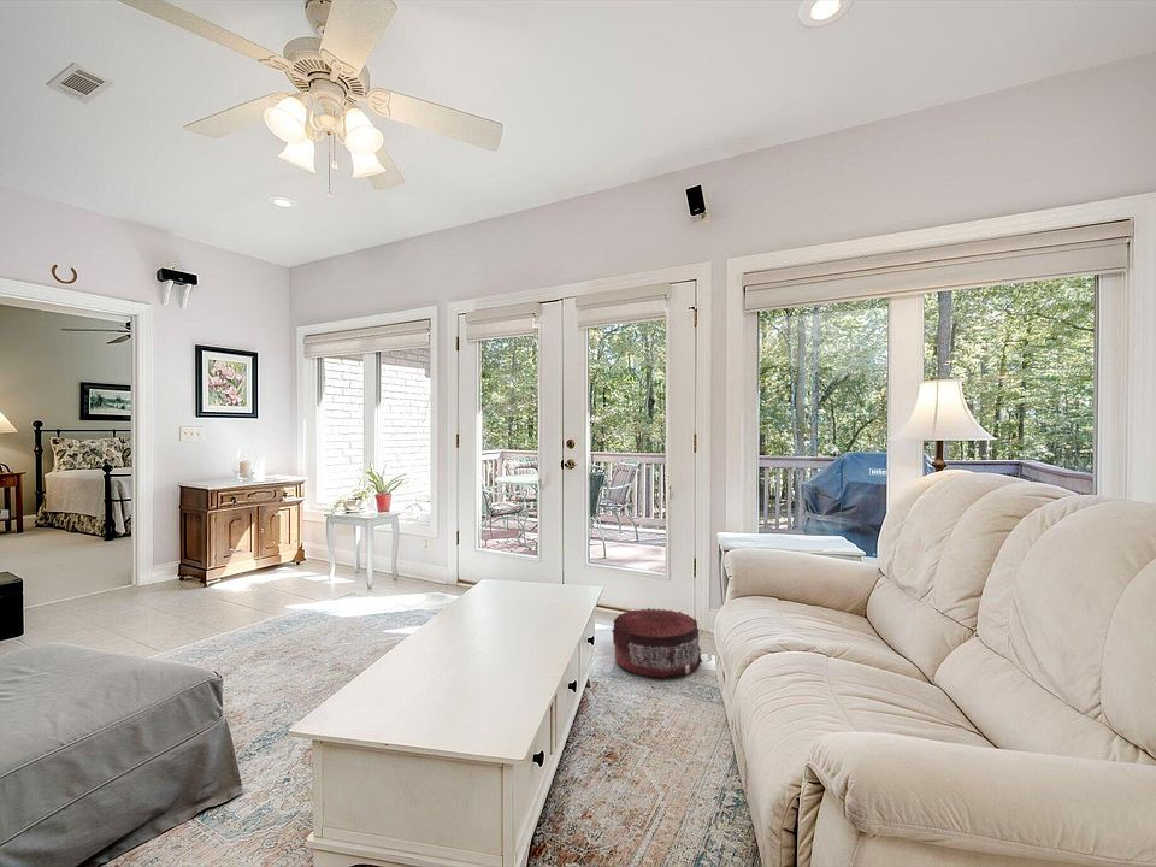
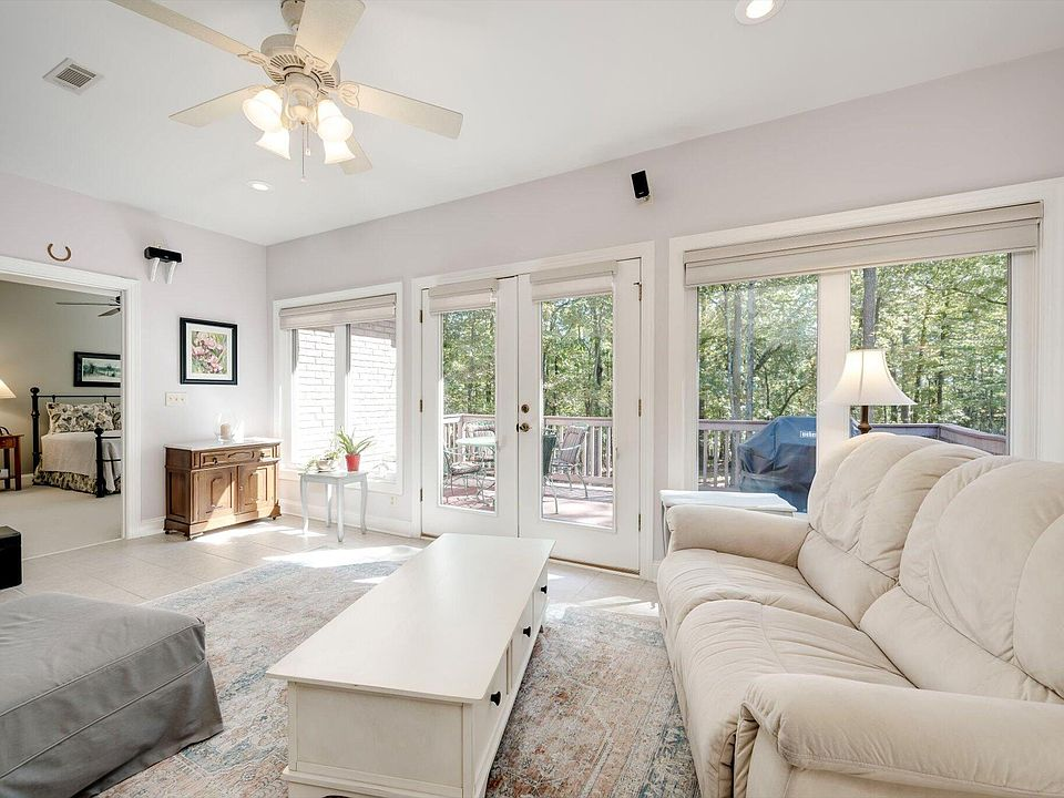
- pouf (656, 638)
